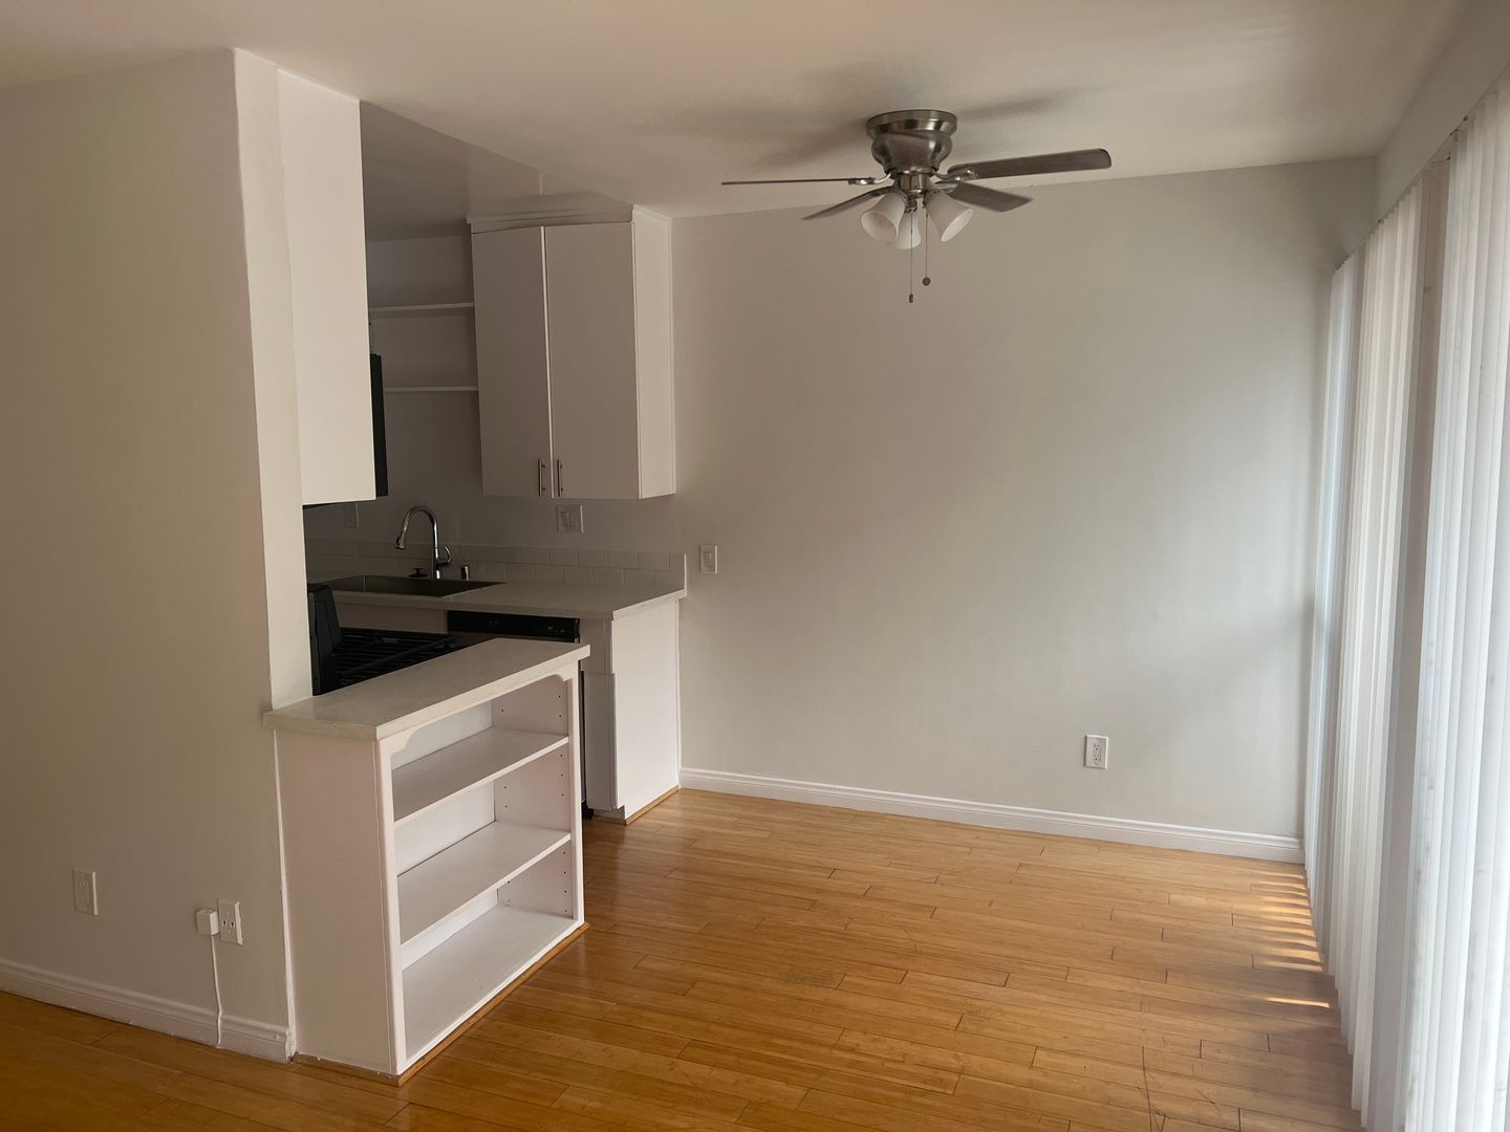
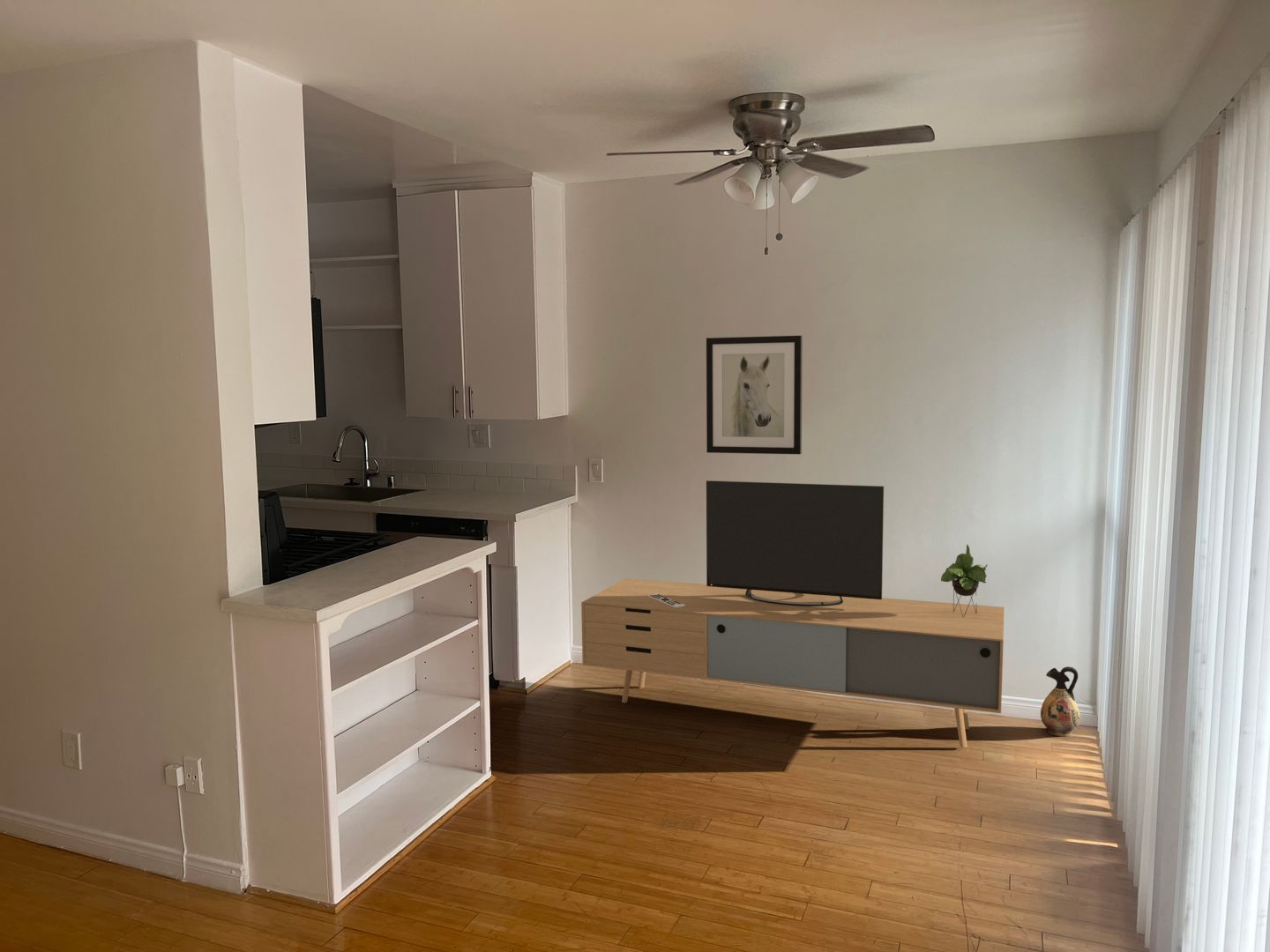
+ media console (788, 600)
+ ceramic jug (1062, 699)
+ wall art (753, 395)
